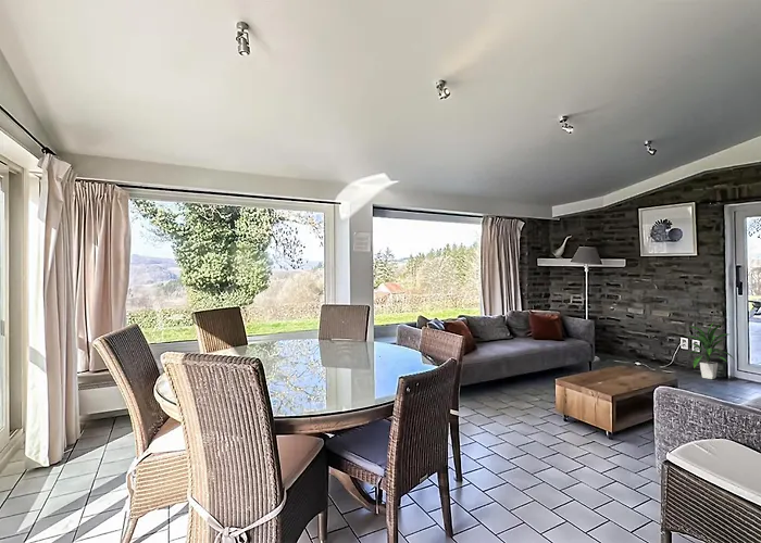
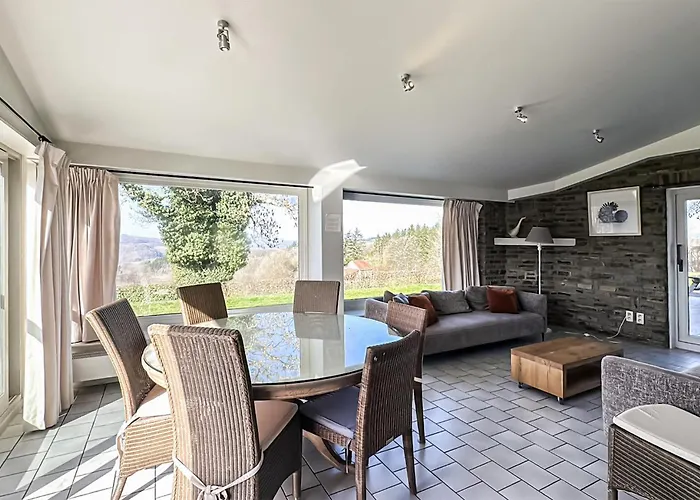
- indoor plant (706, 349)
